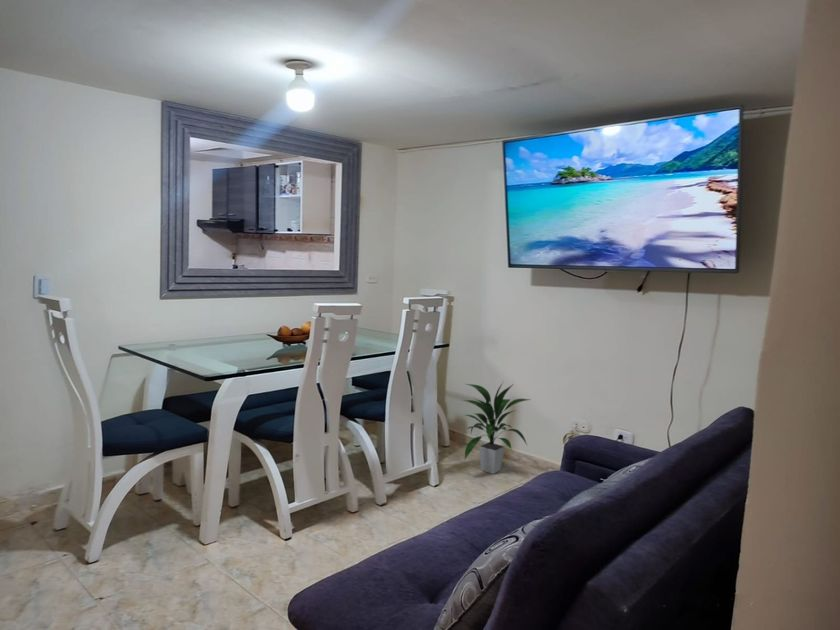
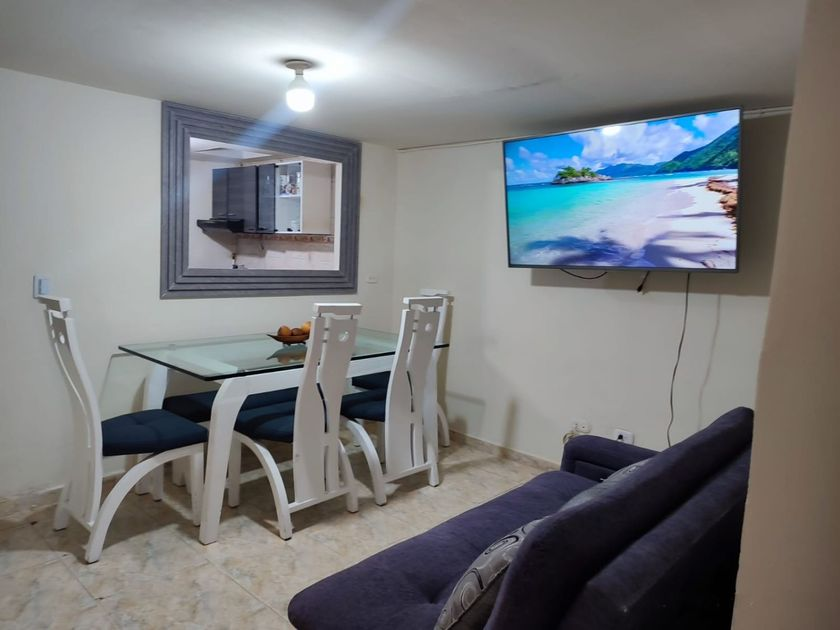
- indoor plant (490, 425)
